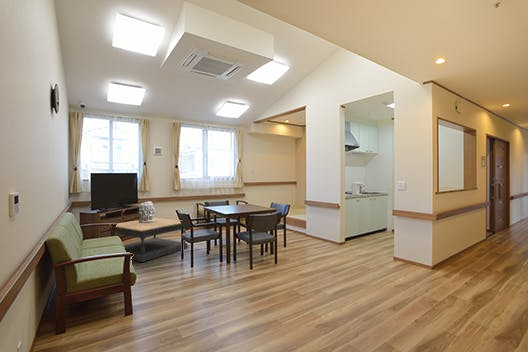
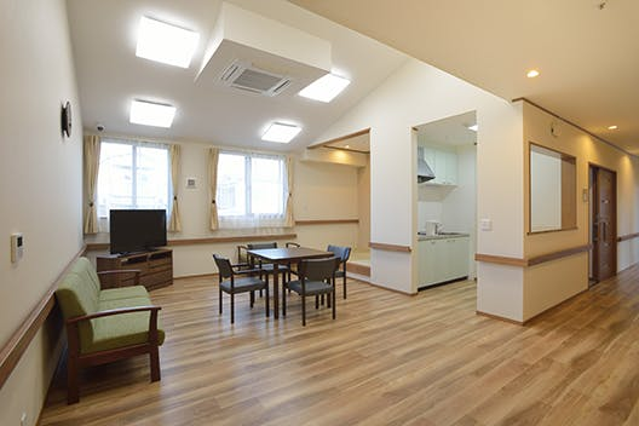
- coffee table (149, 236)
- decorative urn (146, 211)
